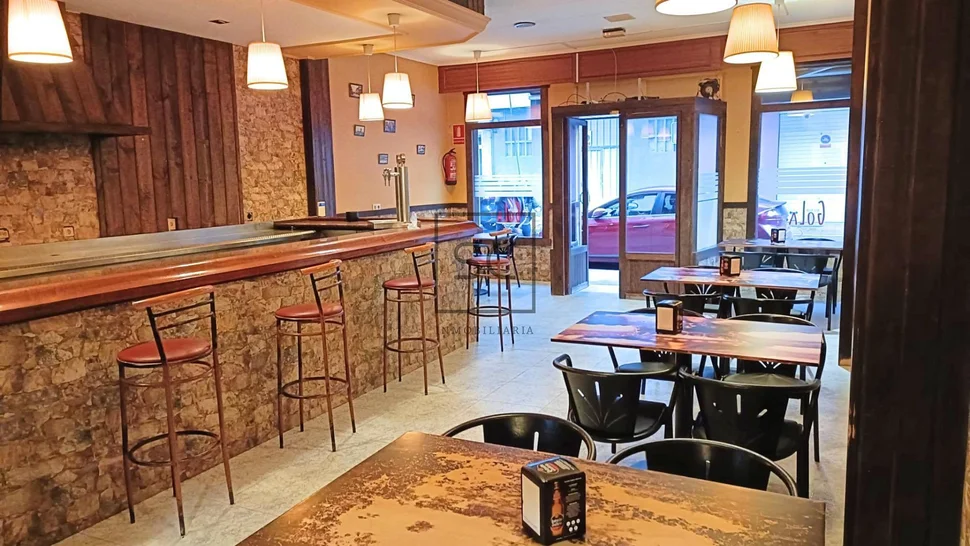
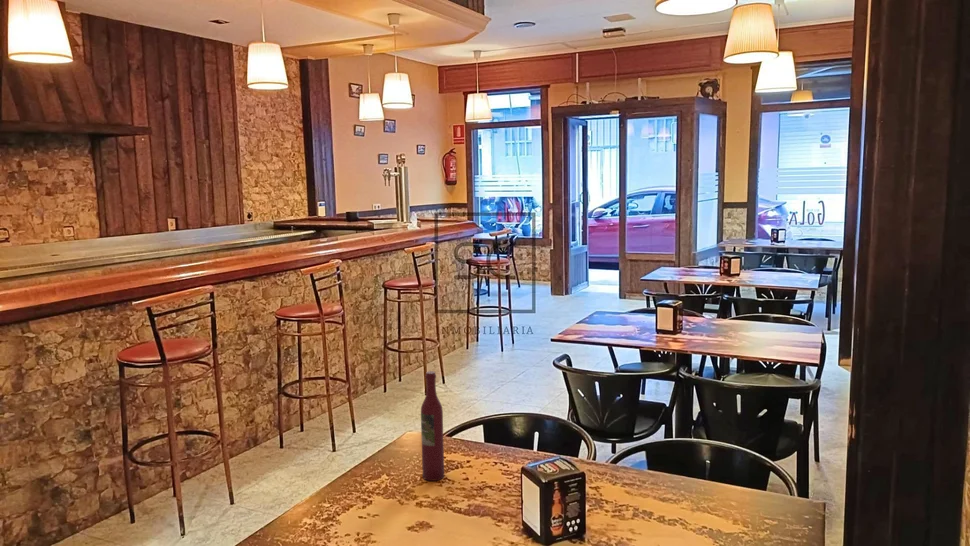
+ wine bottle (432, 424)
